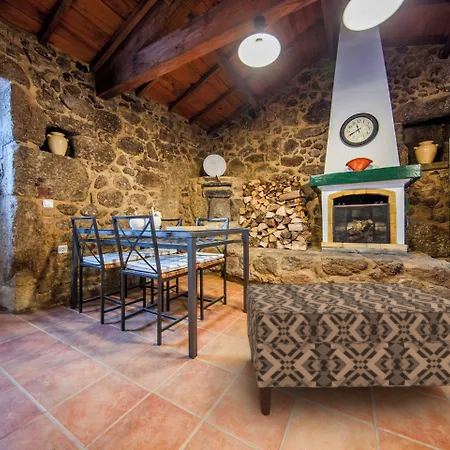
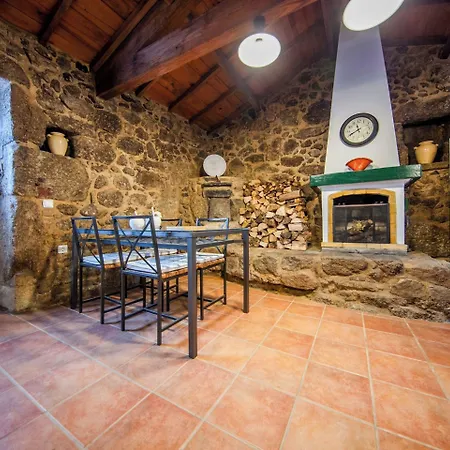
- bench (343, 338)
